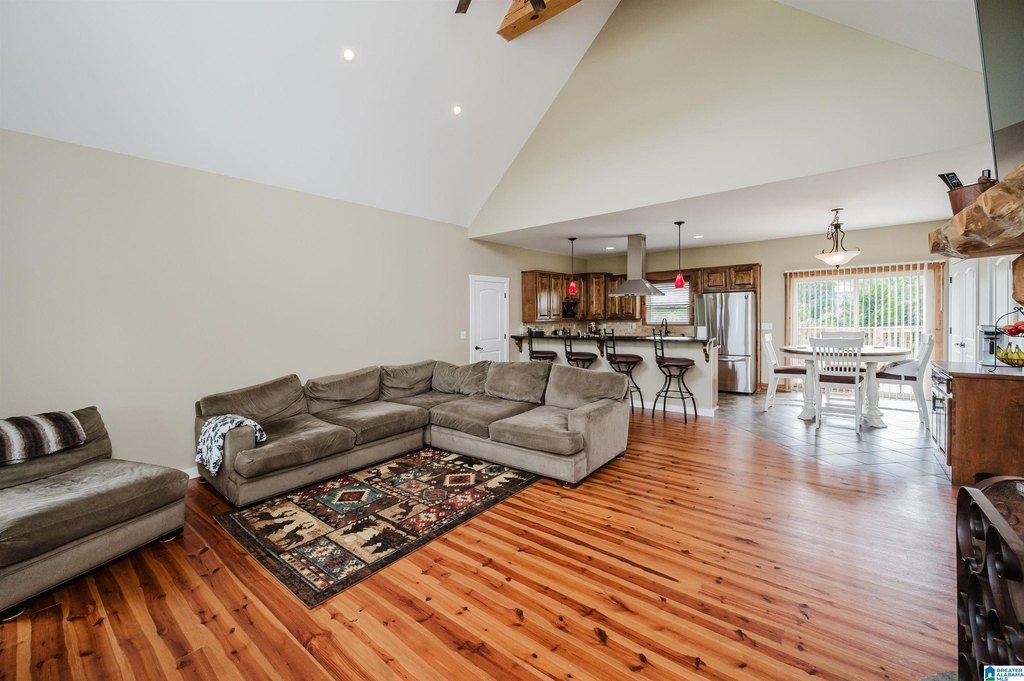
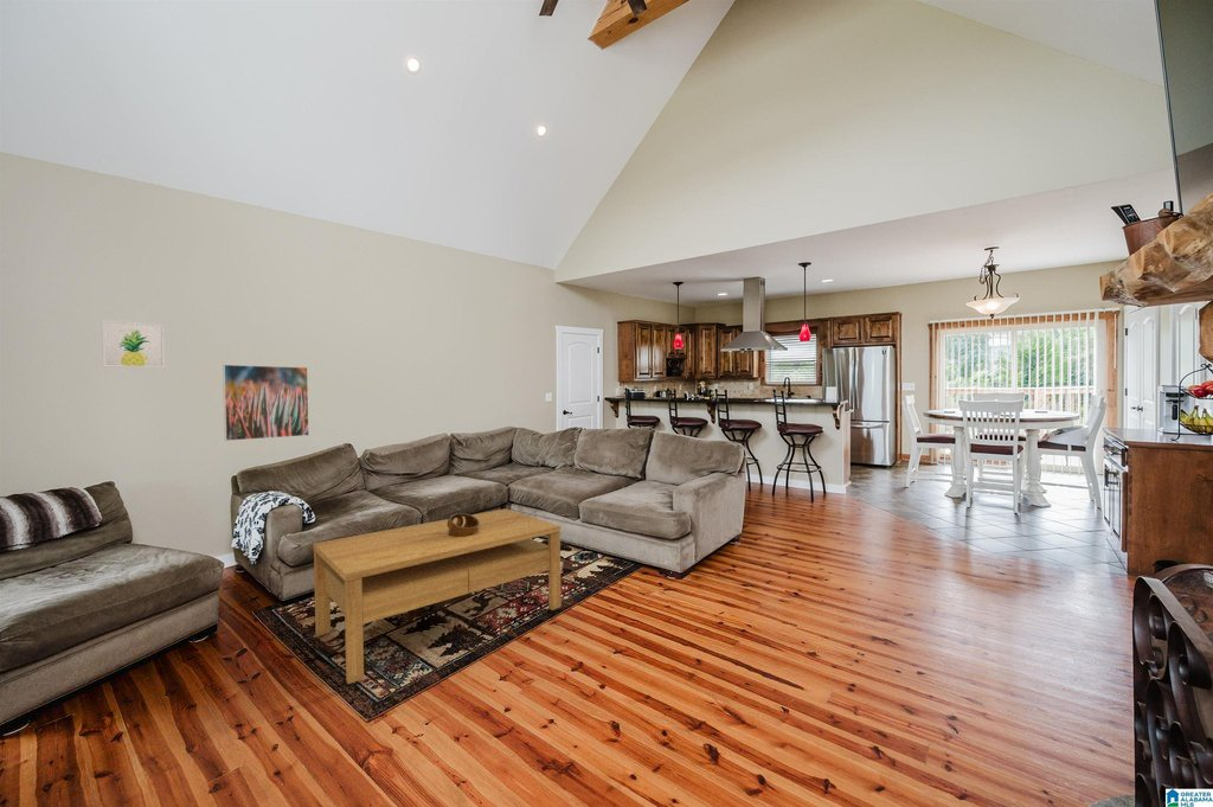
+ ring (462, 523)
+ wall art (134, 344)
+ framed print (268, 402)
+ coffee table (443, 577)
